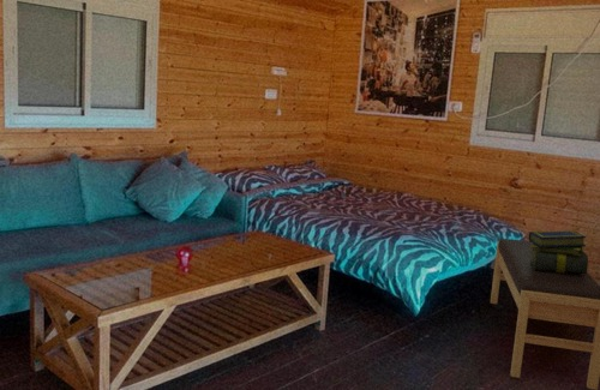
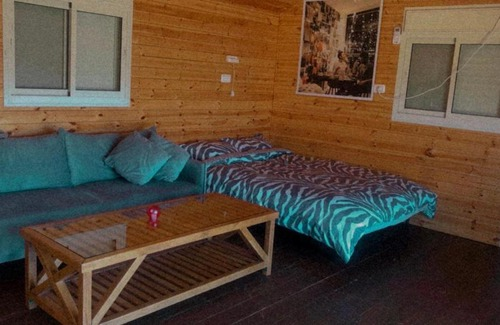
- bench (539, 300)
- stack of books (557, 250)
